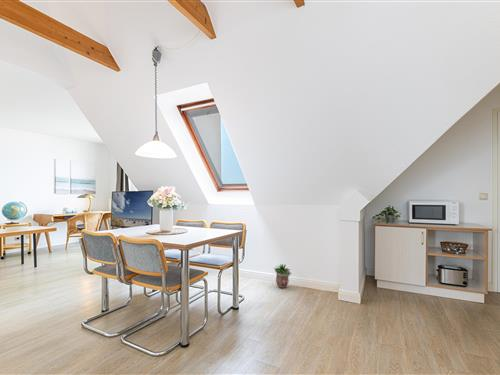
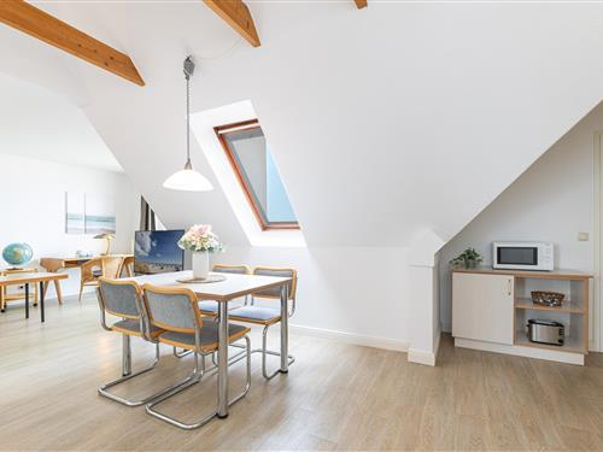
- potted plant (282, 274)
